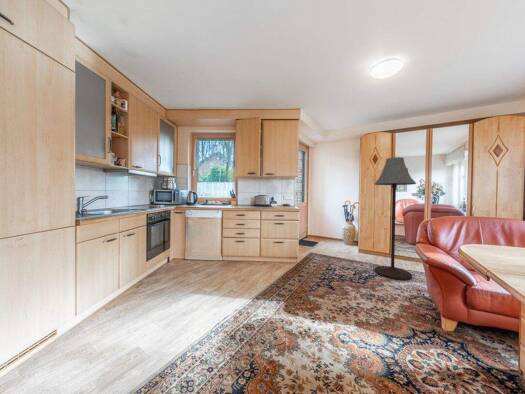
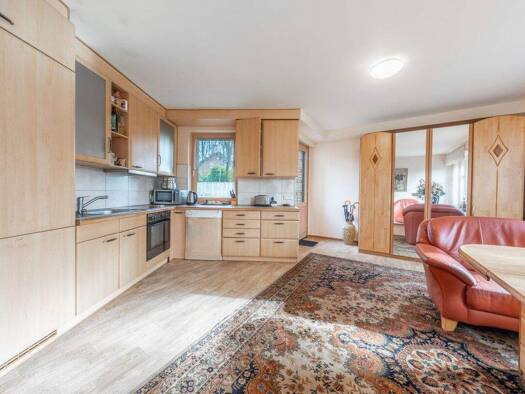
- floor lamp (393, 216)
